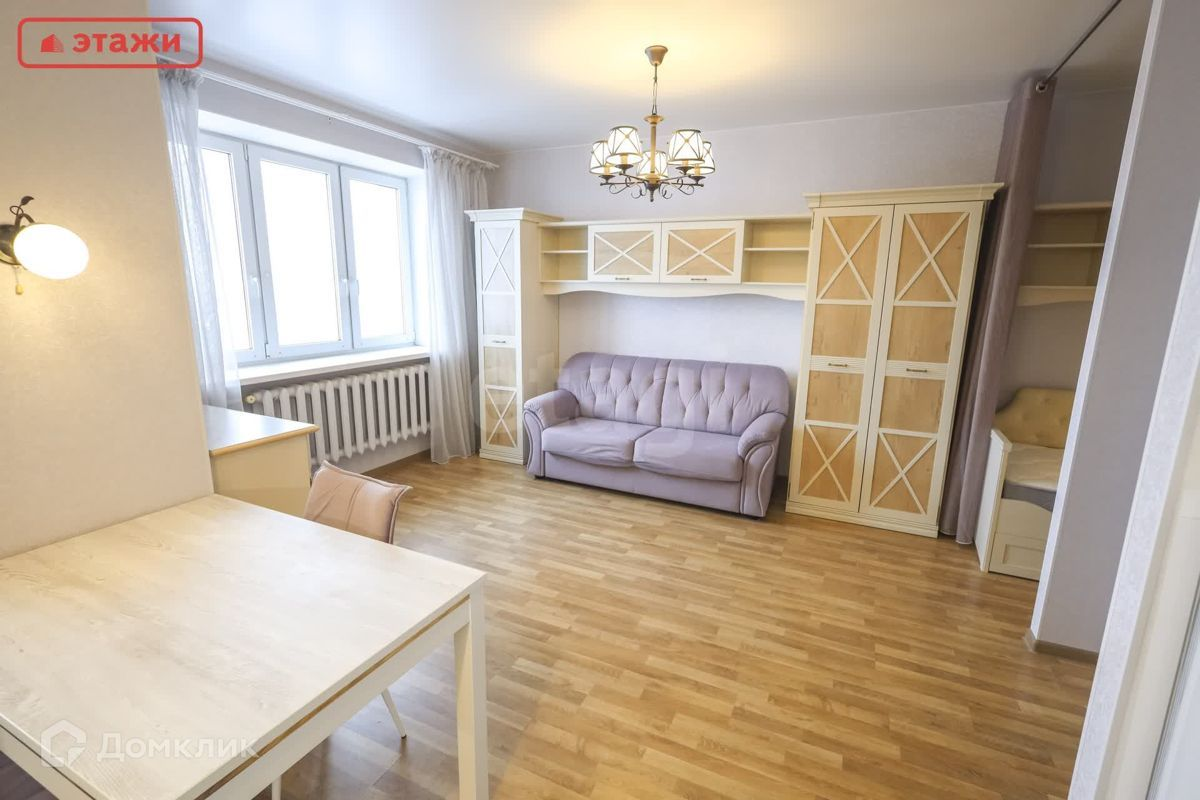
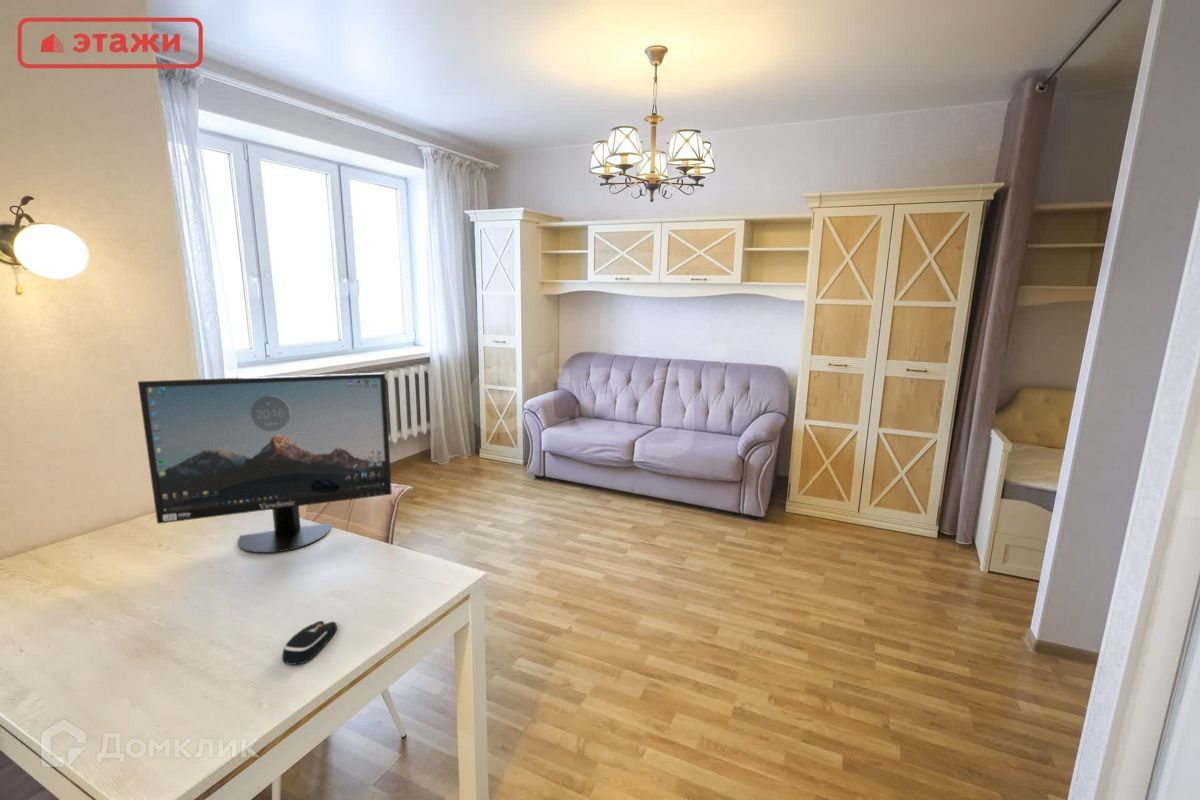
+ computer mouse (309, 638)
+ monitor (280, 460)
